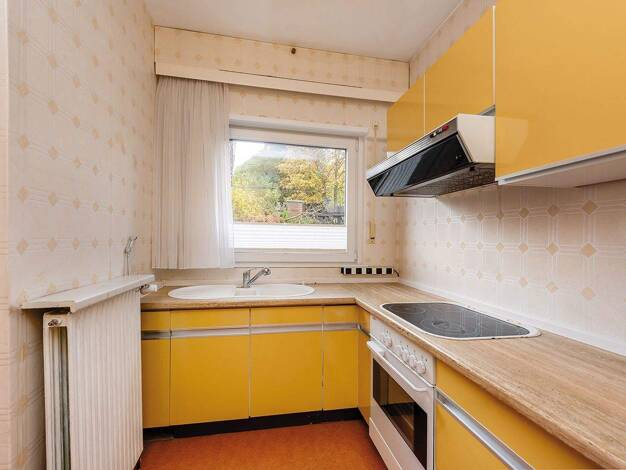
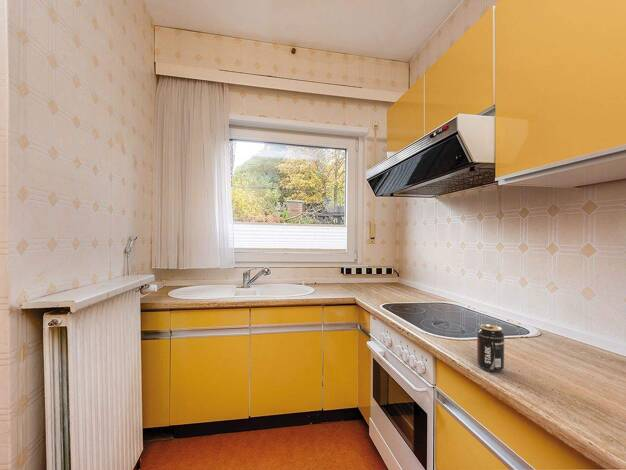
+ beverage can (490, 347)
